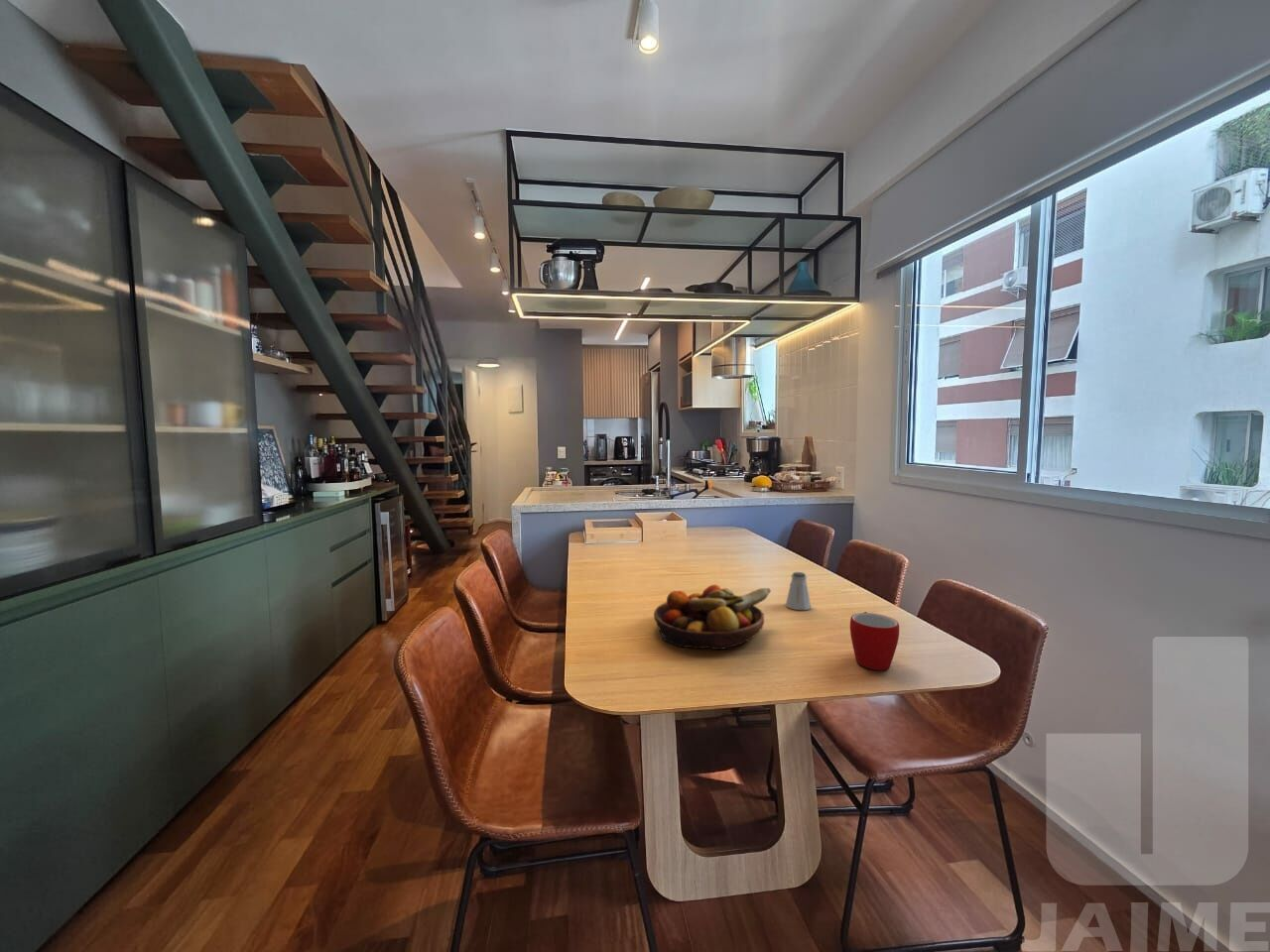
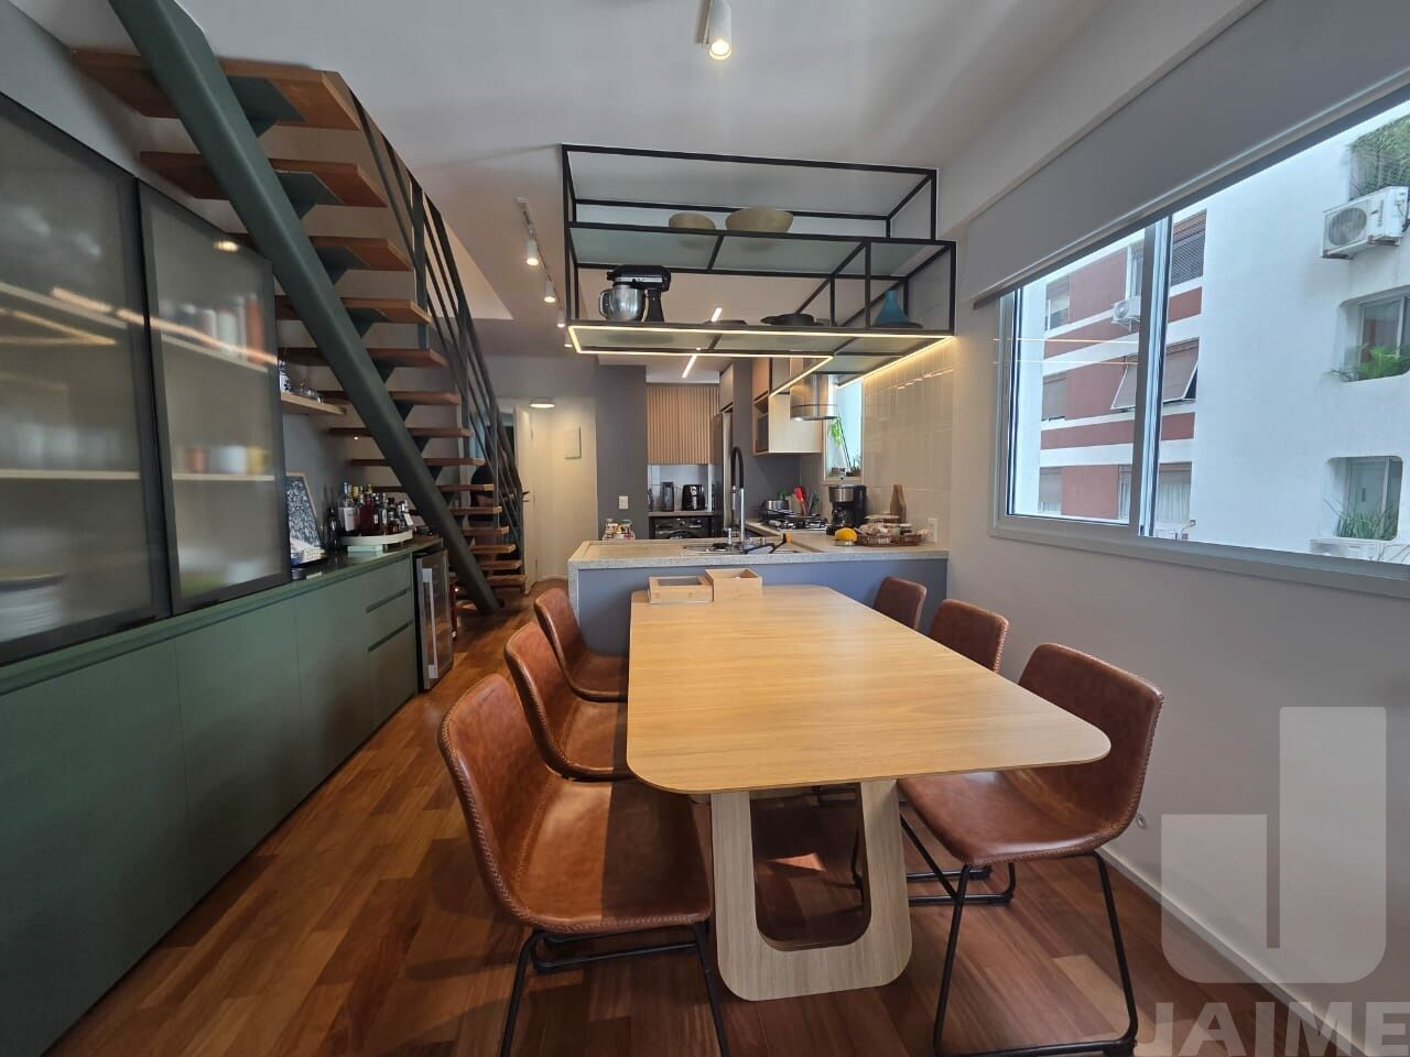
- fruit bowl (708, 608)
- mug (871, 639)
- saltshaker (798, 589)
